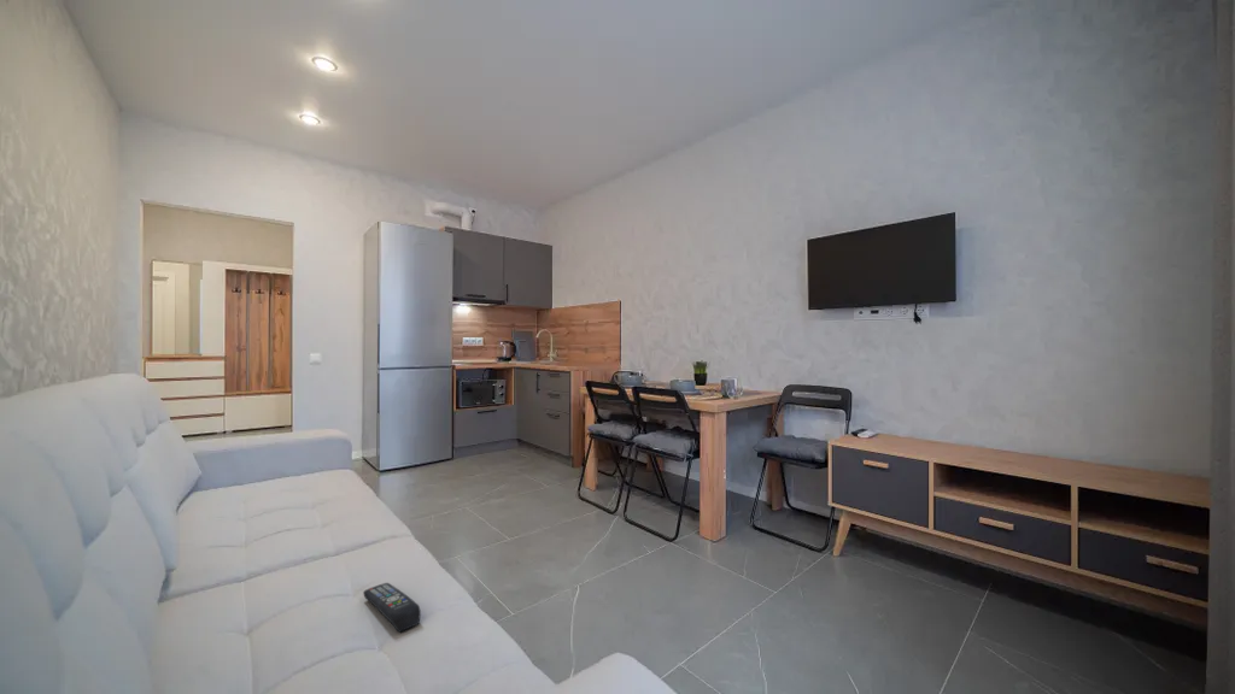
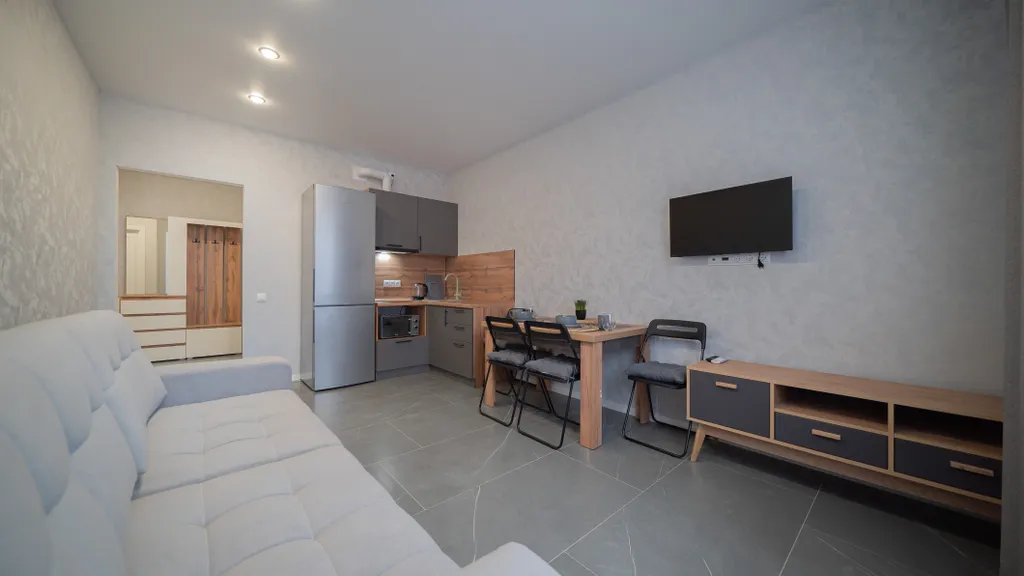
- remote control (391, 602)
